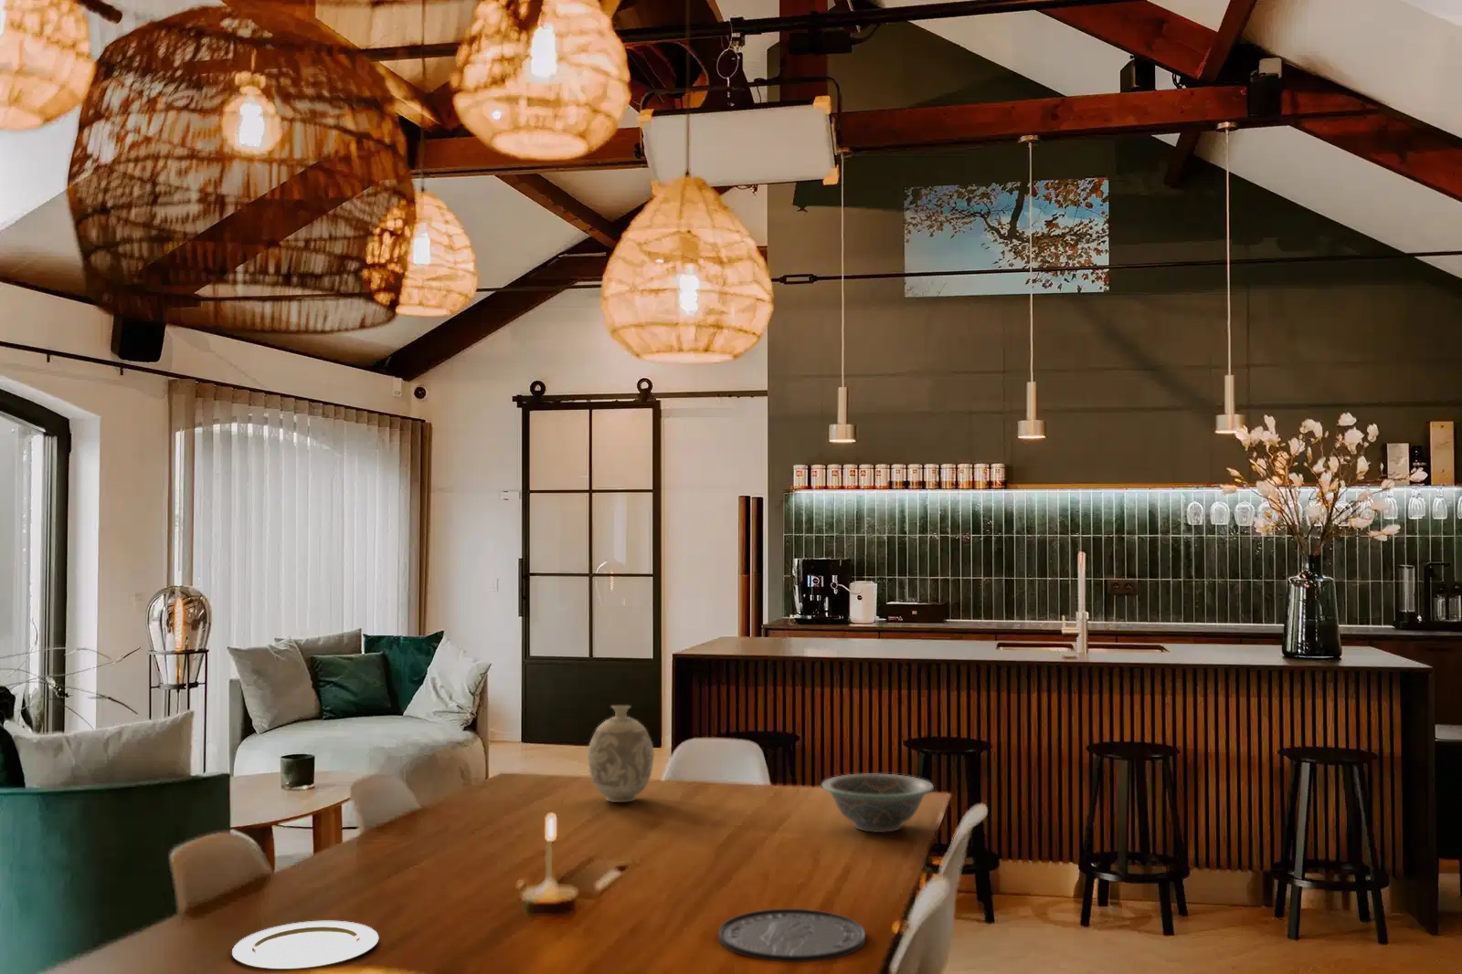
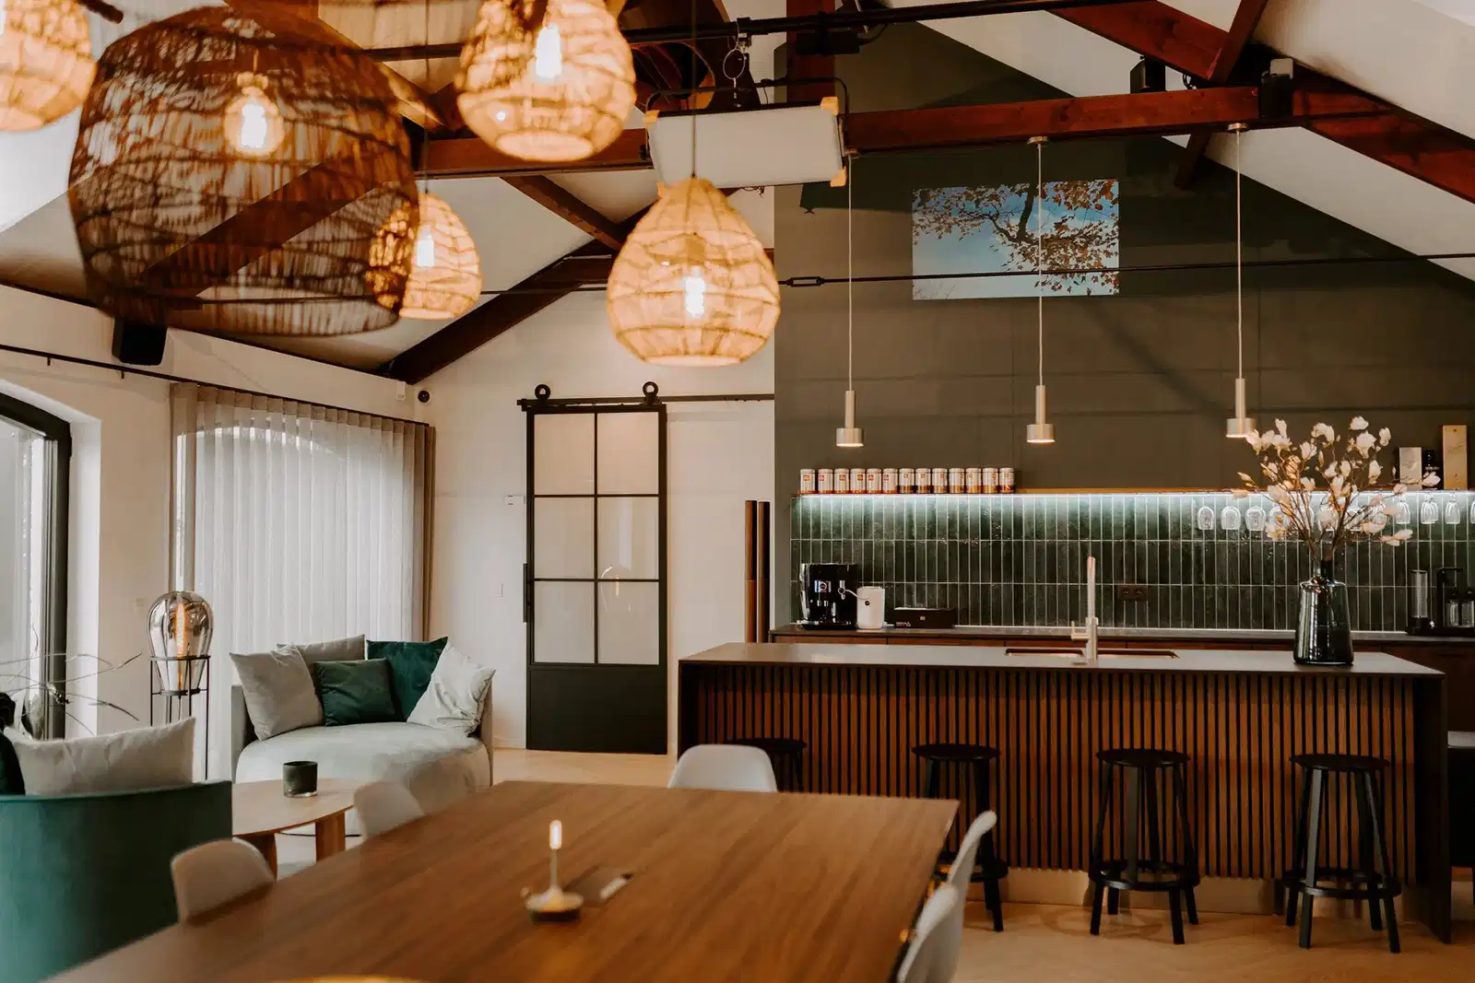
- decorative vase (620, 752)
- decorative bowl (877, 806)
- plate (791, 934)
- plate (306, 944)
